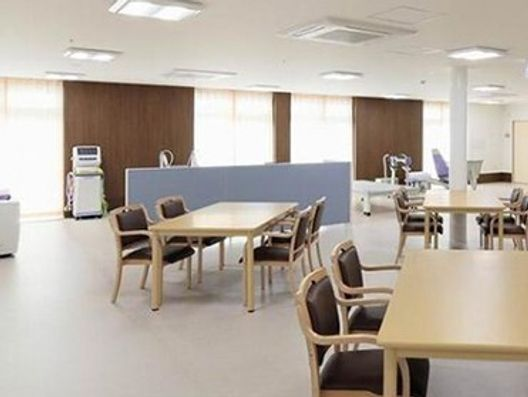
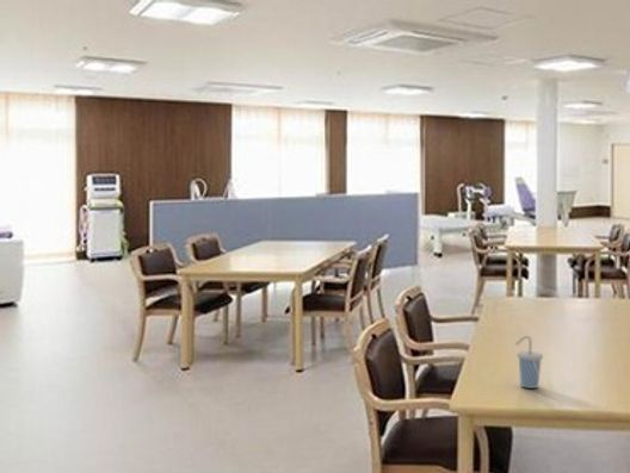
+ cup (527, 361)
